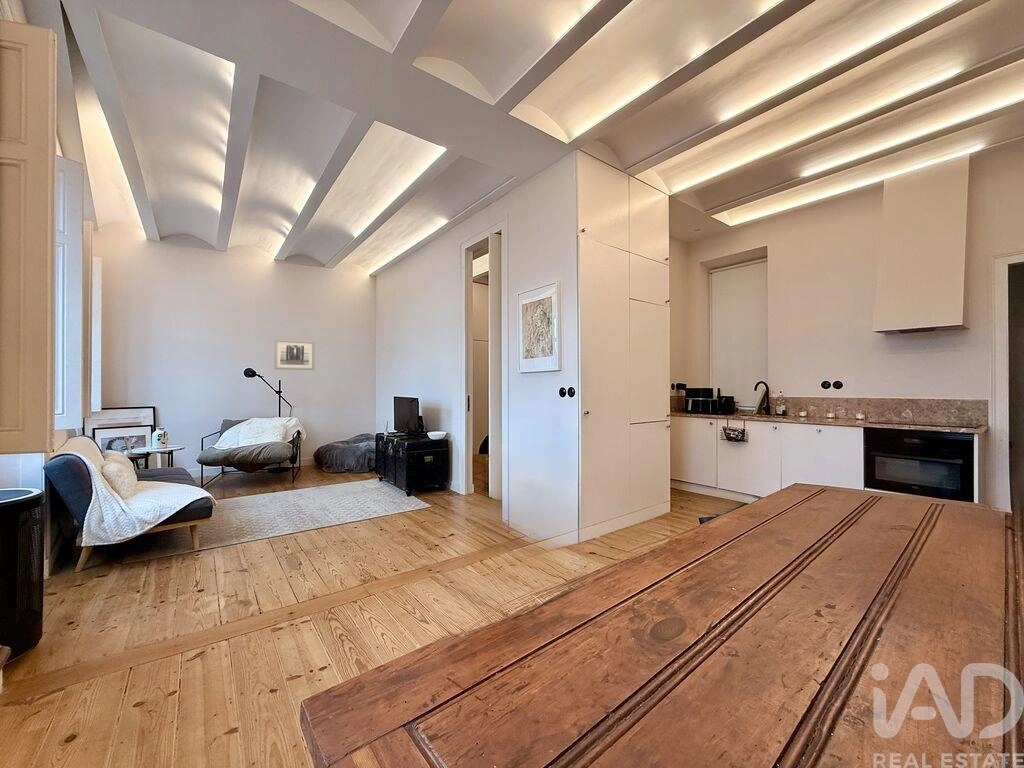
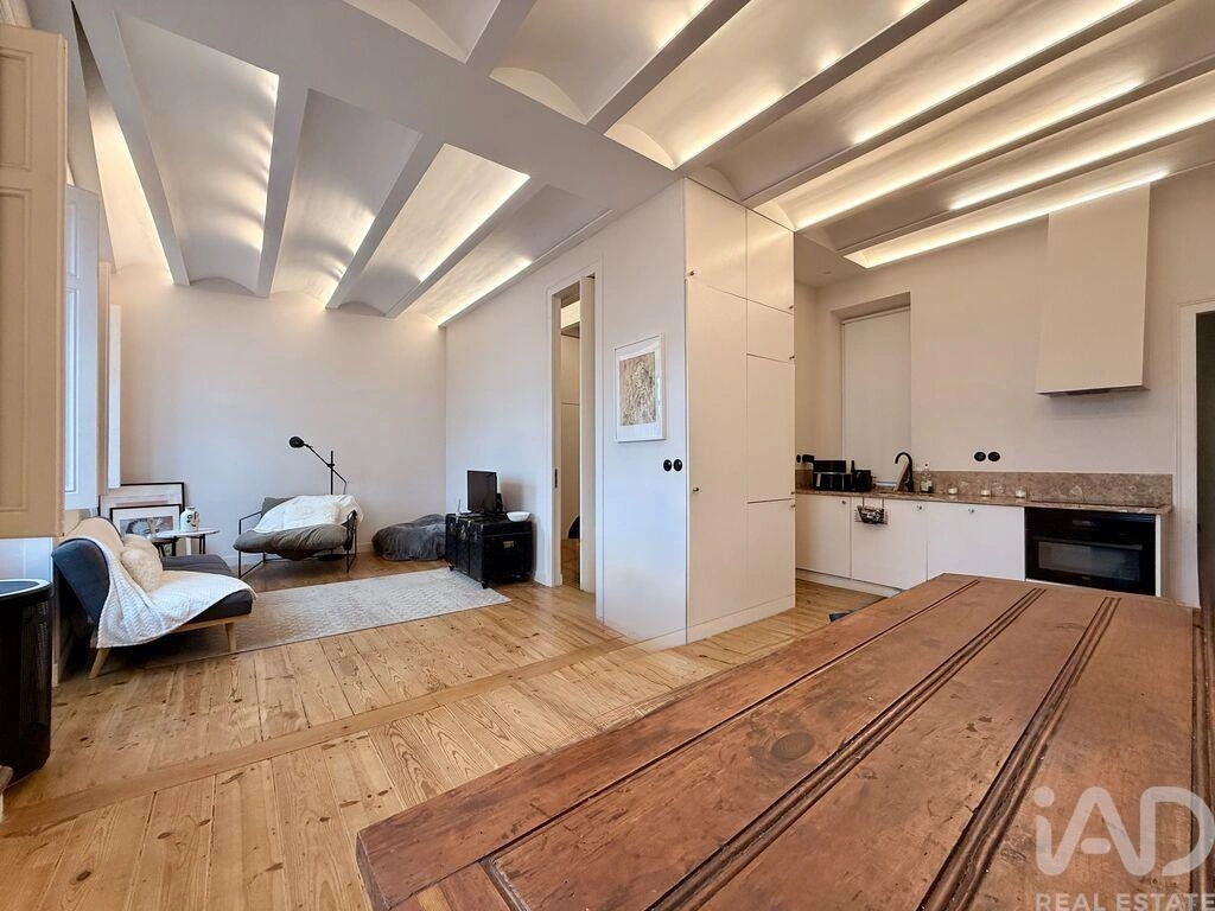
- wall art (294, 355)
